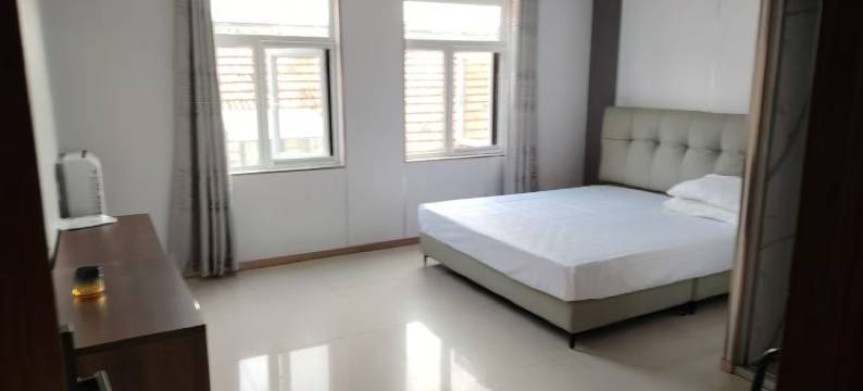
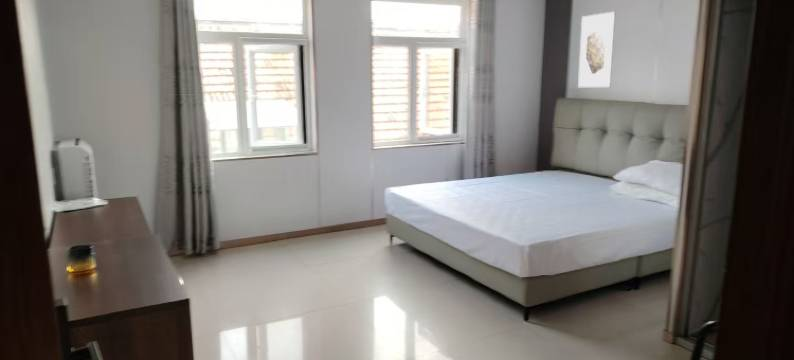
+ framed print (595, 51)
